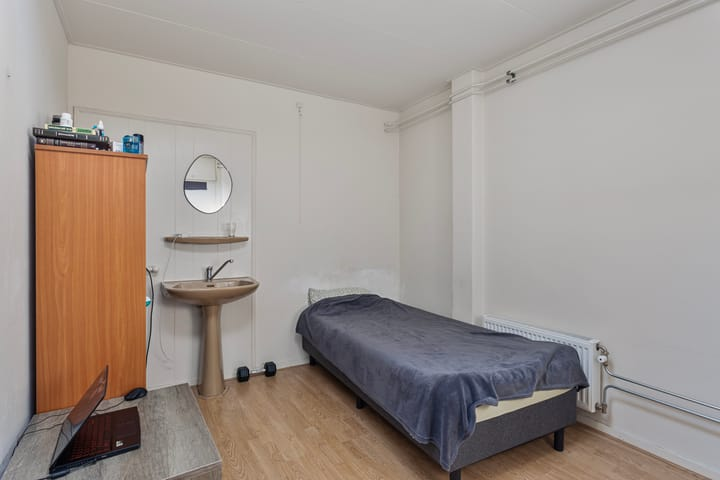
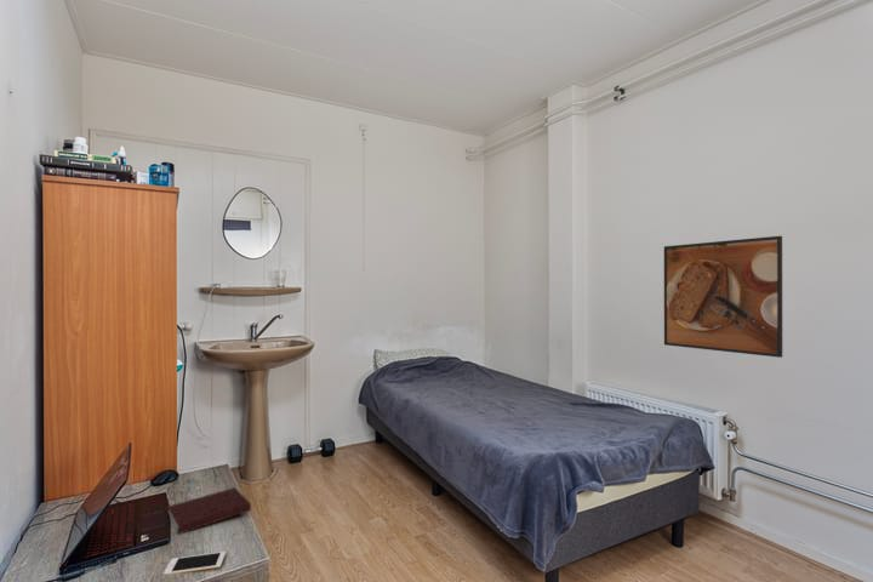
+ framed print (717, 296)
+ notebook (209, 508)
+ cell phone (195, 563)
